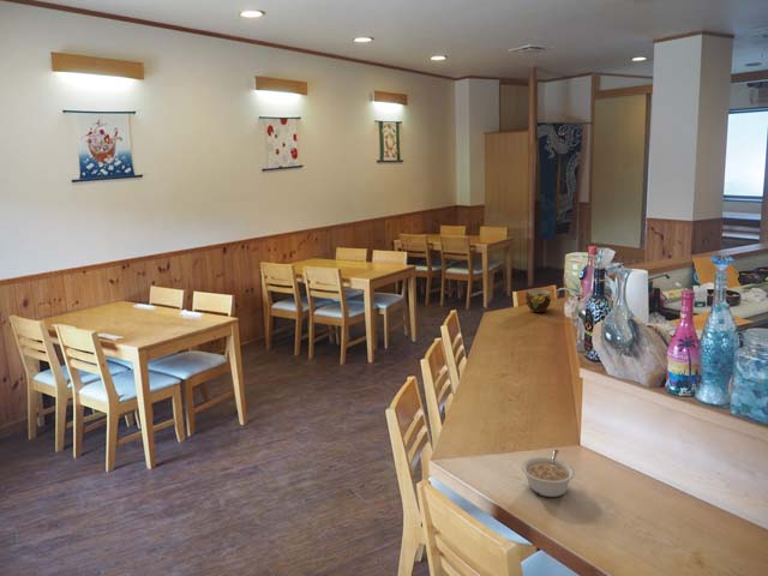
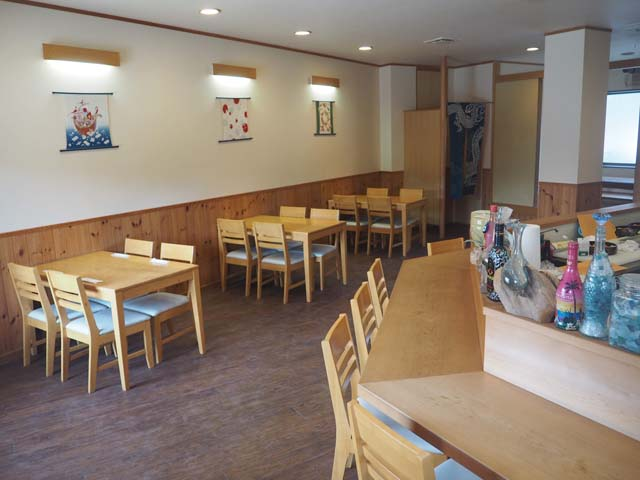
- cup (536, 300)
- legume (546, 475)
